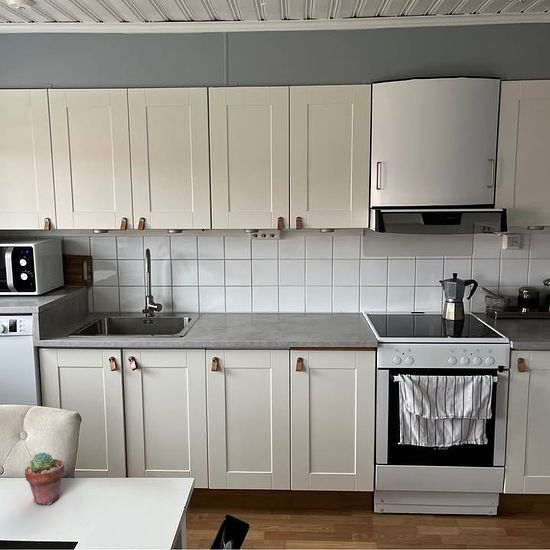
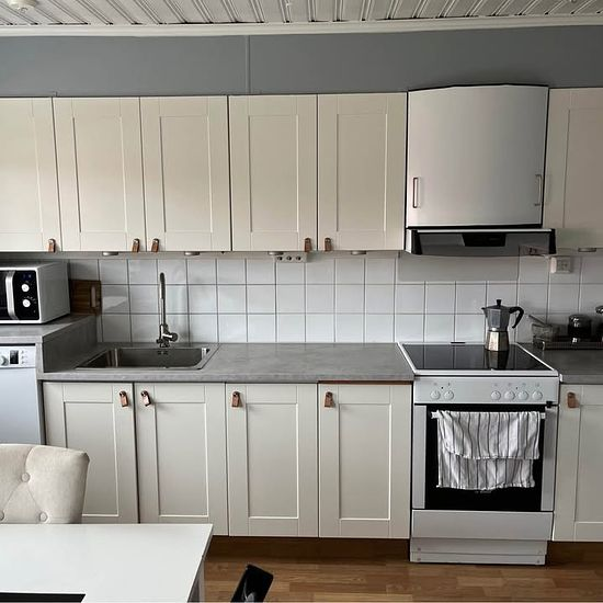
- potted succulent (45, 475)
